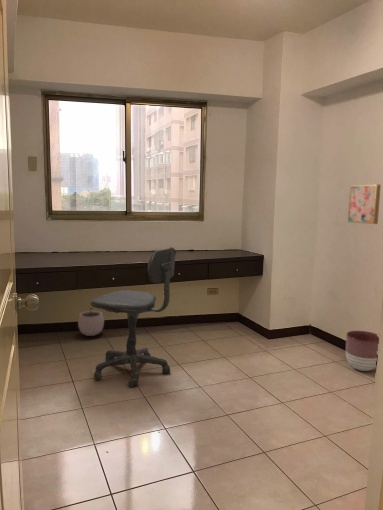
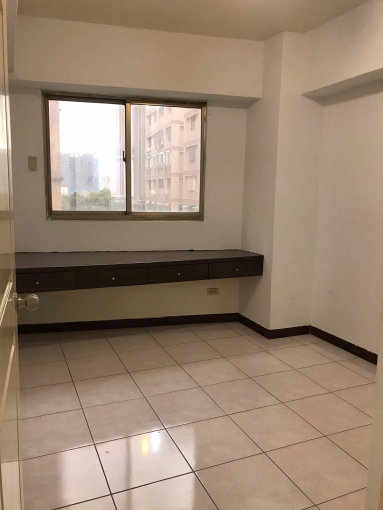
- plant pot (91, 319)
- planter (363, 352)
- wall art (363, 204)
- office chair (133, 309)
